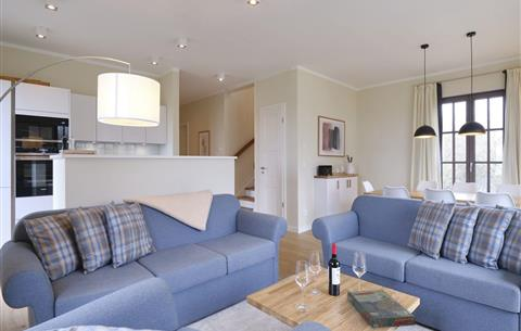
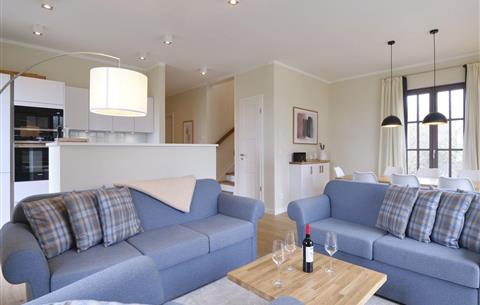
- board game (378, 306)
